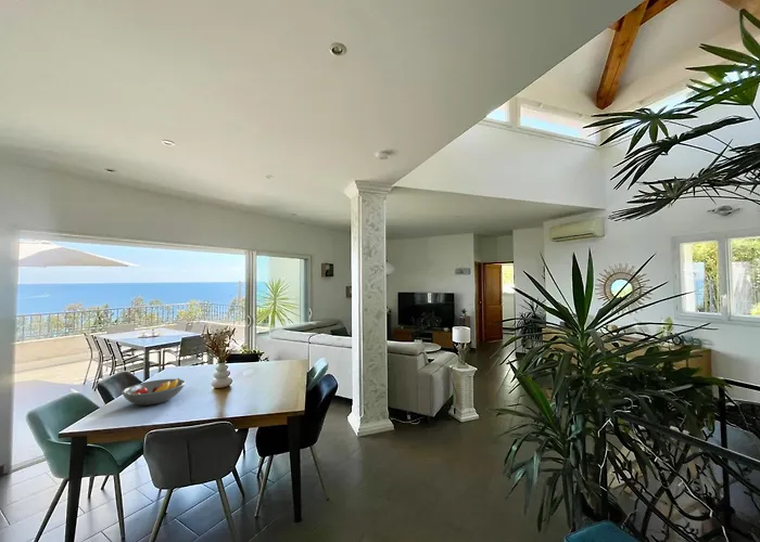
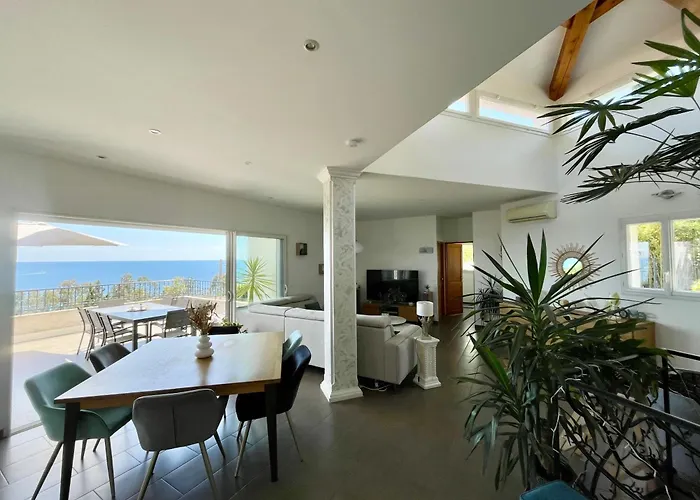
- fruit bowl (154, 391)
